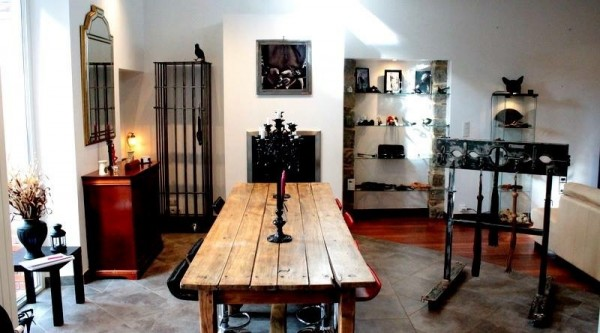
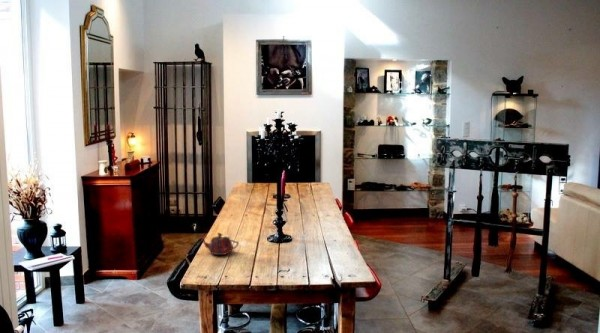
+ teapot (219, 243)
